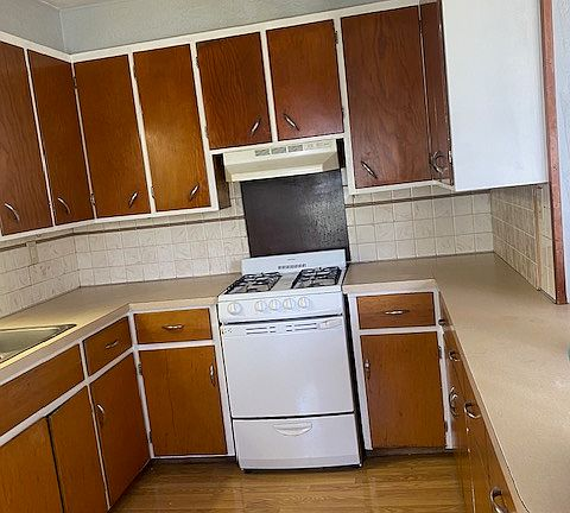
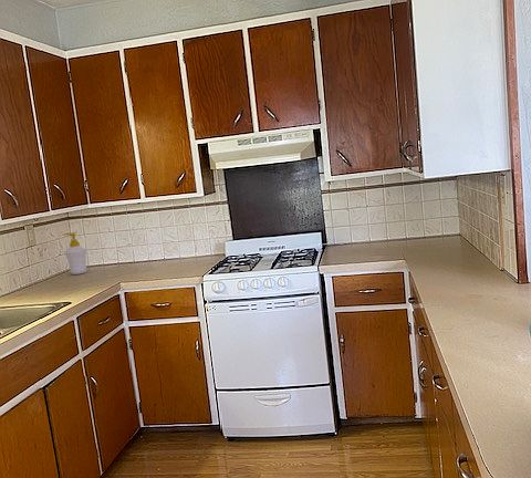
+ soap bottle (75, 252)
